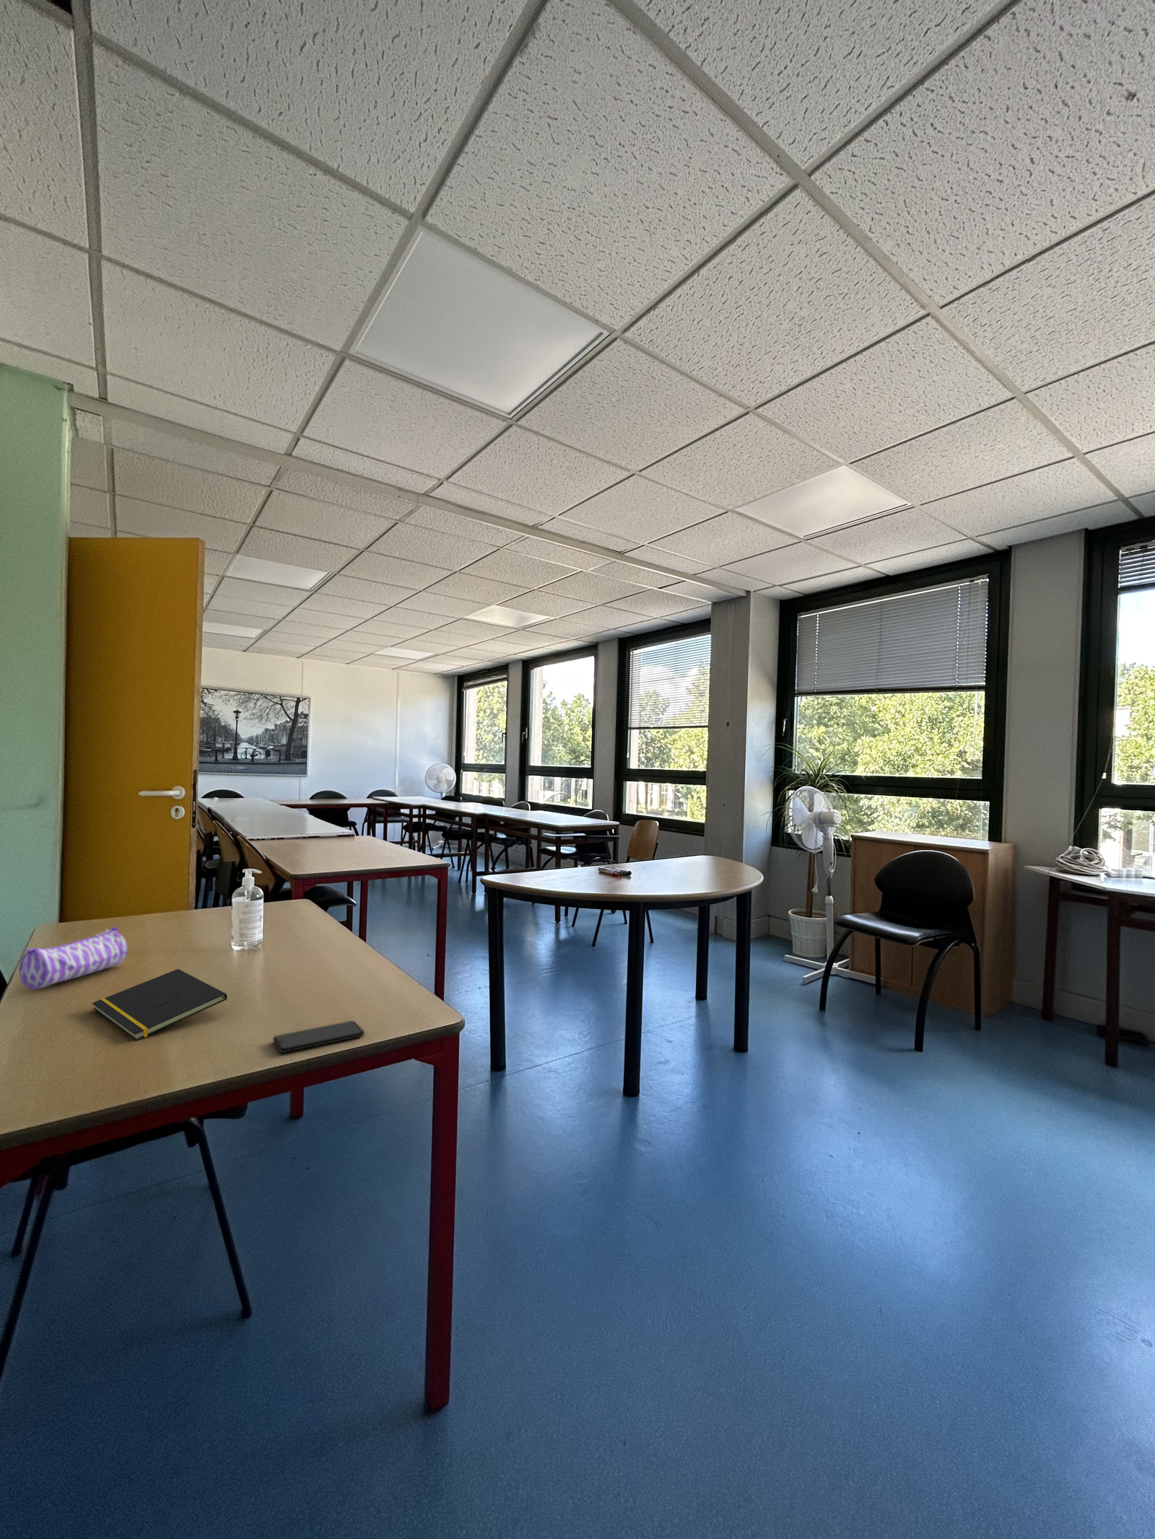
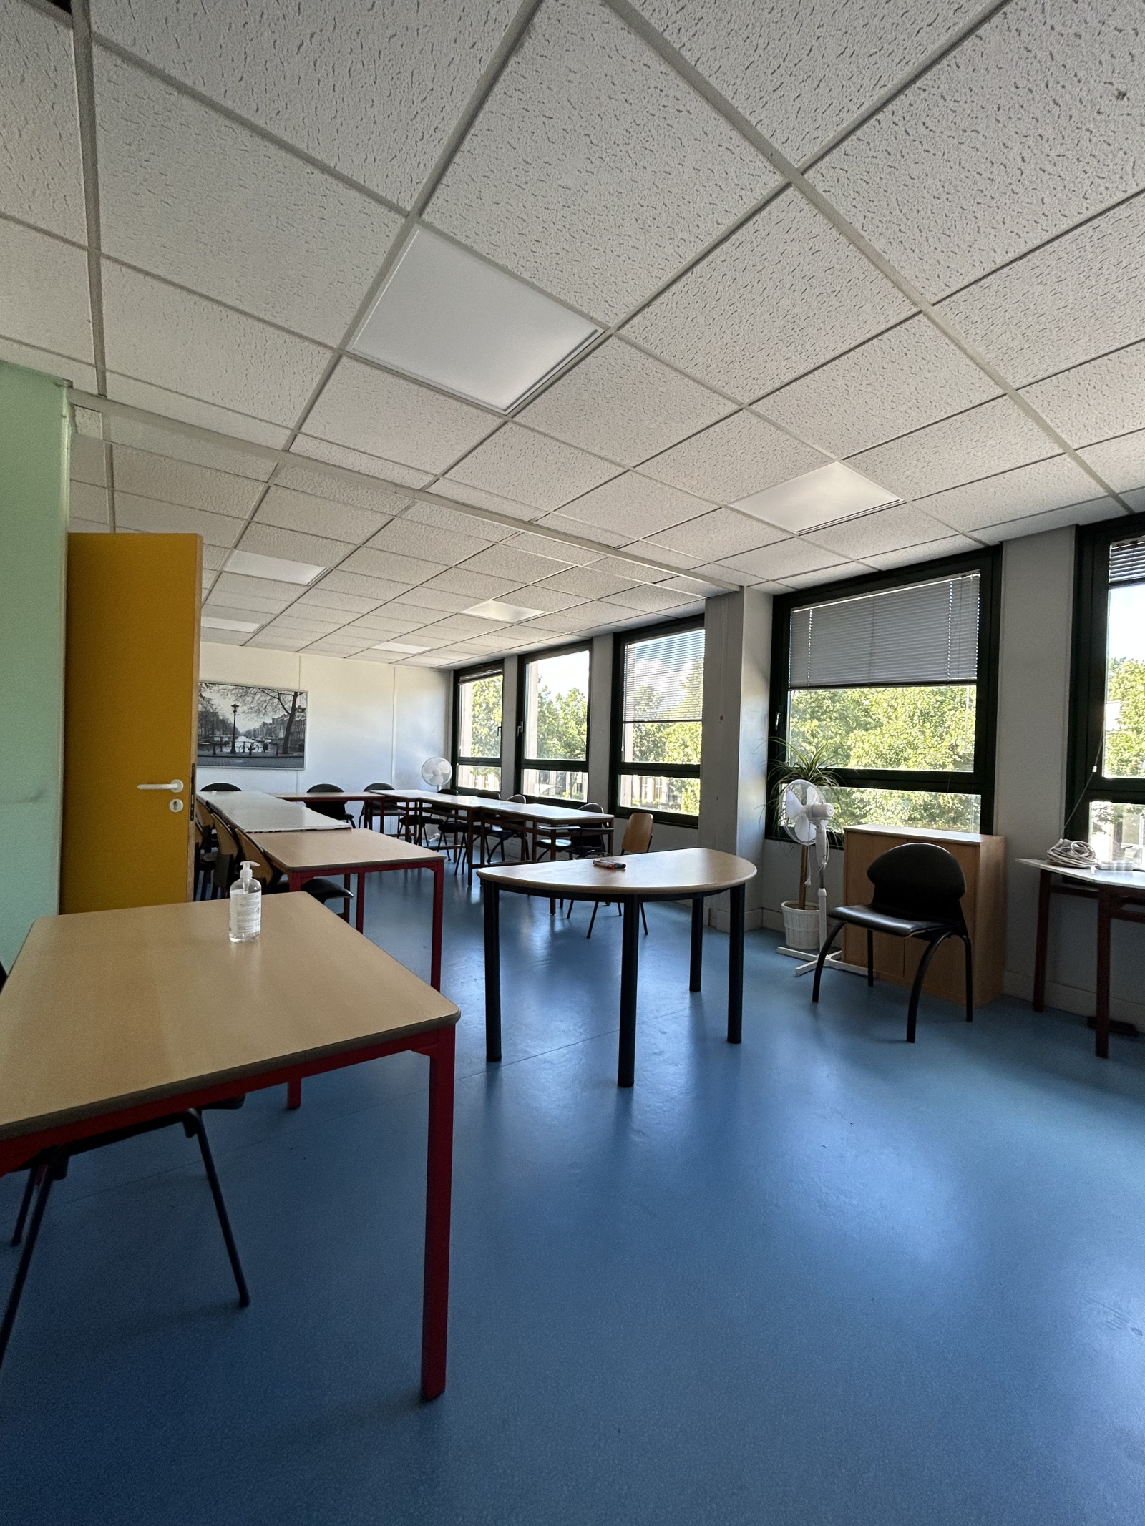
- smartphone (319, 1036)
- pencil case (76, 956)
- notepad (159, 1001)
